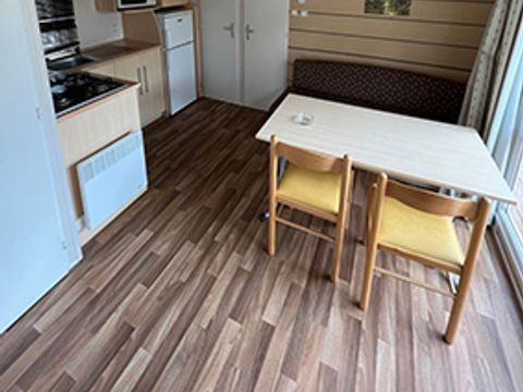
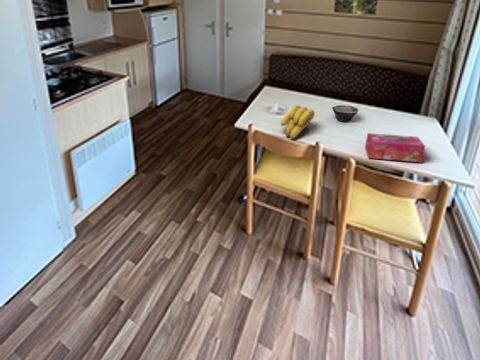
+ banana bunch (297, 120)
+ bowl (344, 114)
+ tissue box (393, 147)
